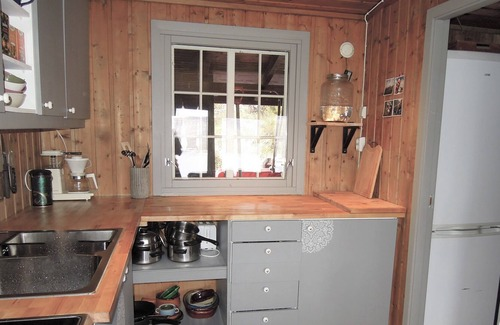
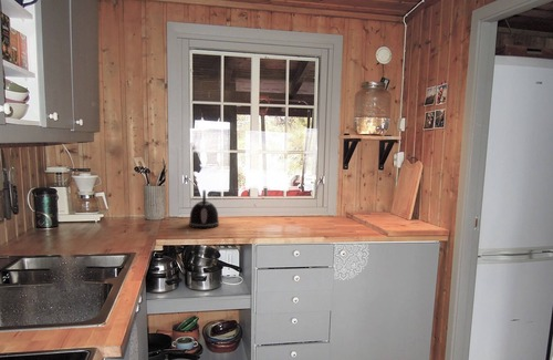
+ kettle (204, 207)
